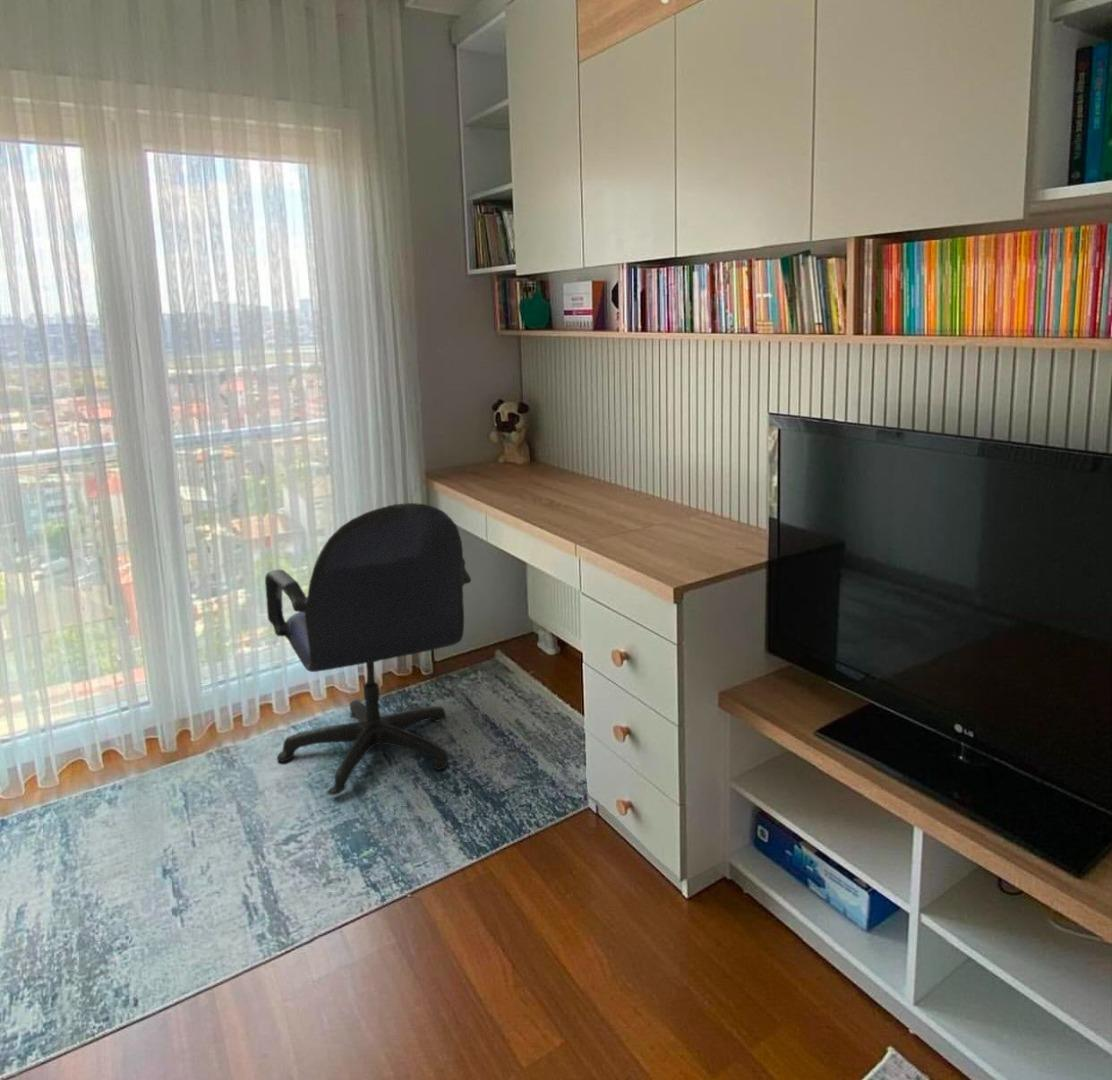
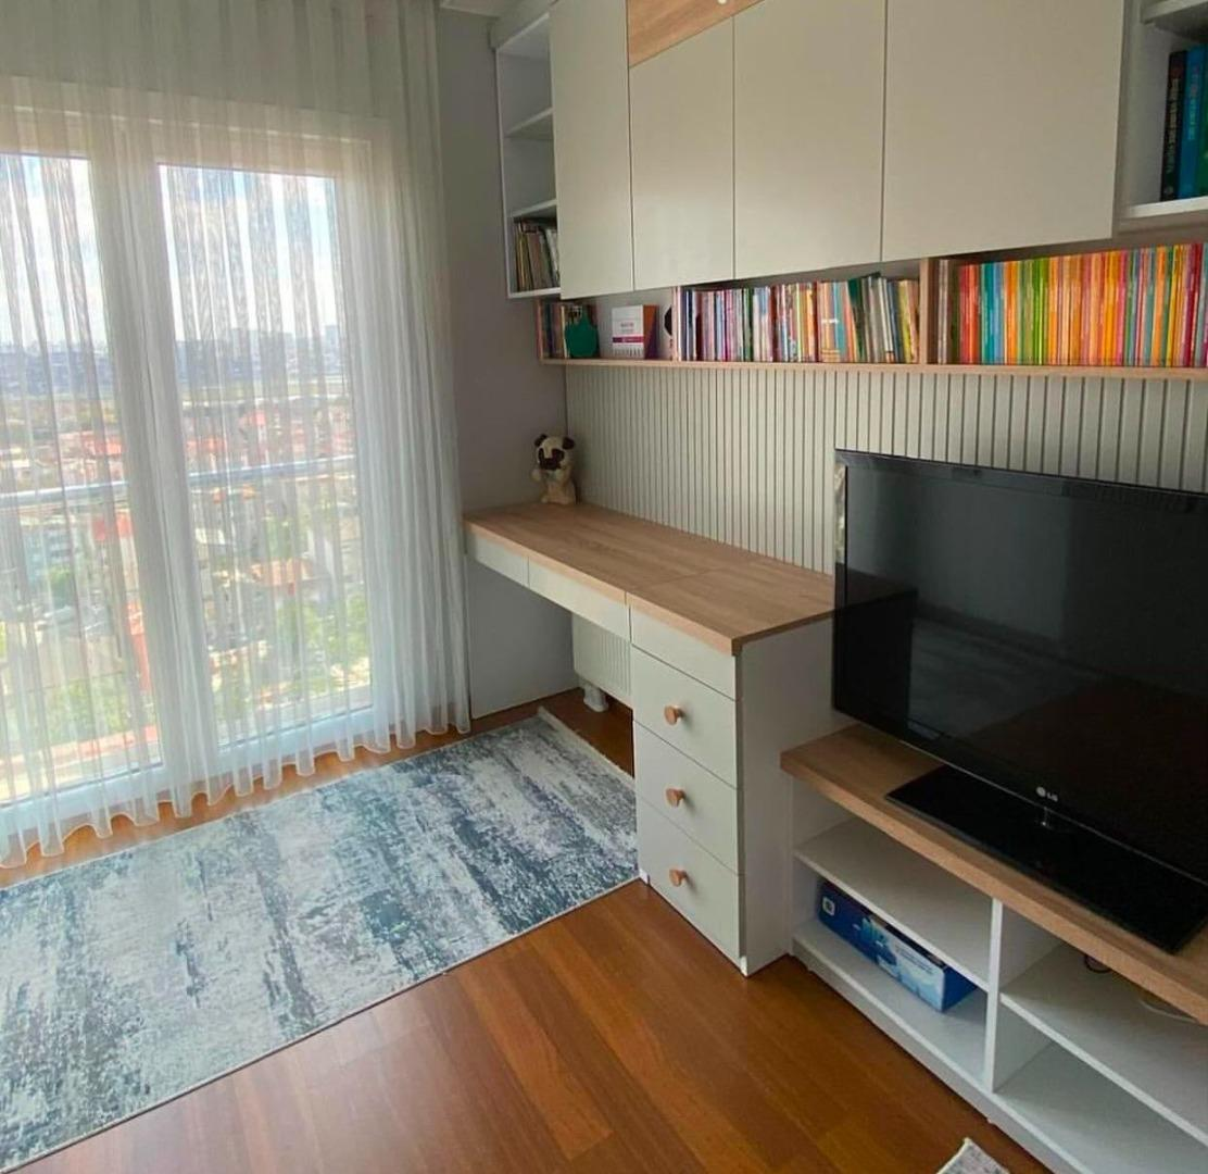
- office chair (366, 626)
